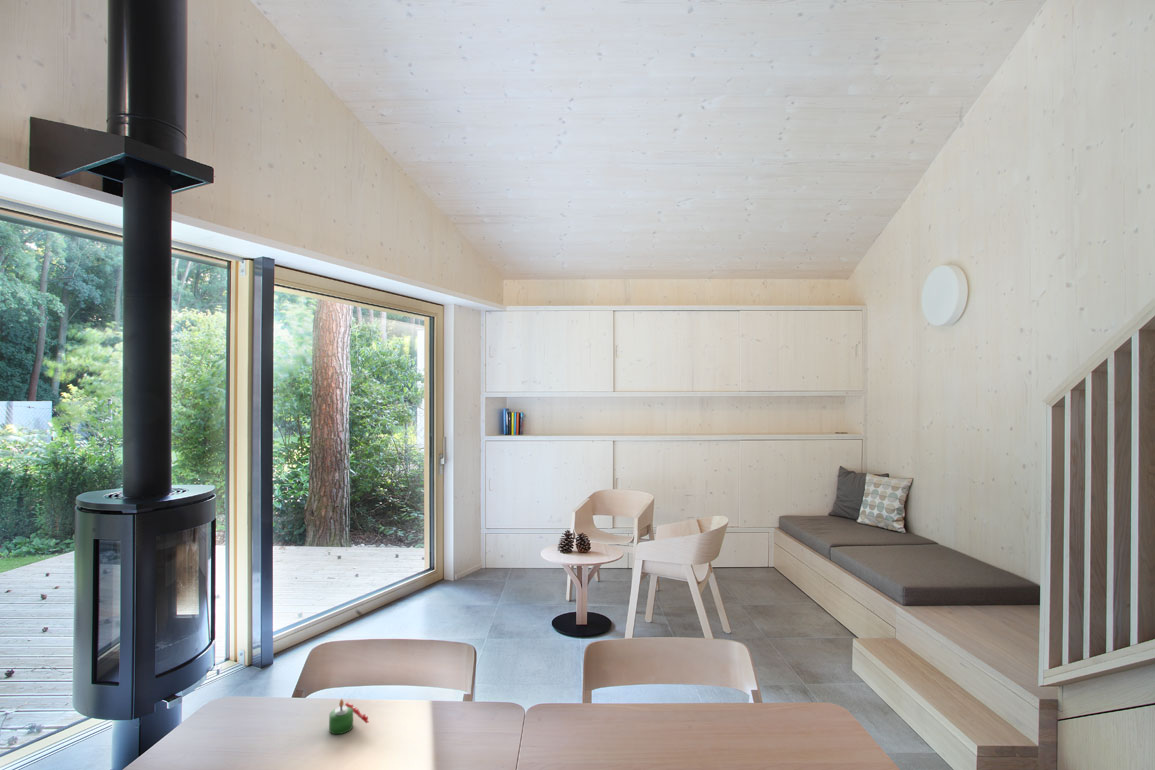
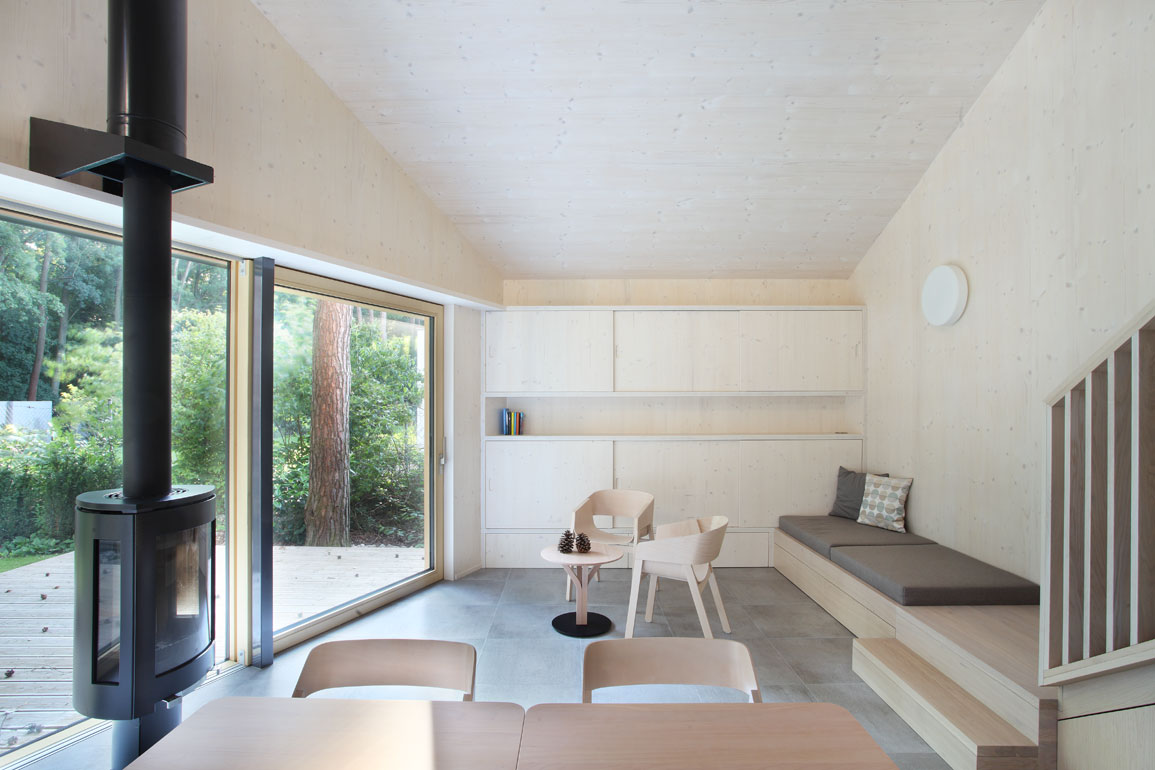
- candle (351, 710)
